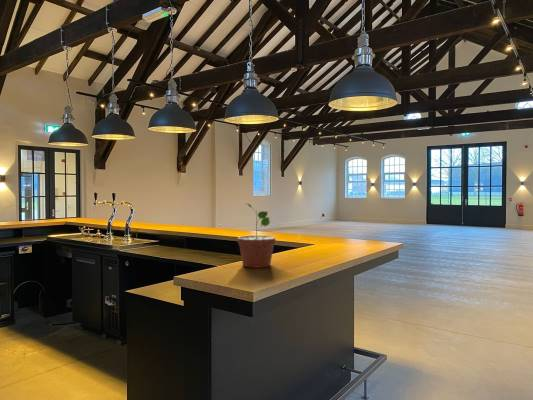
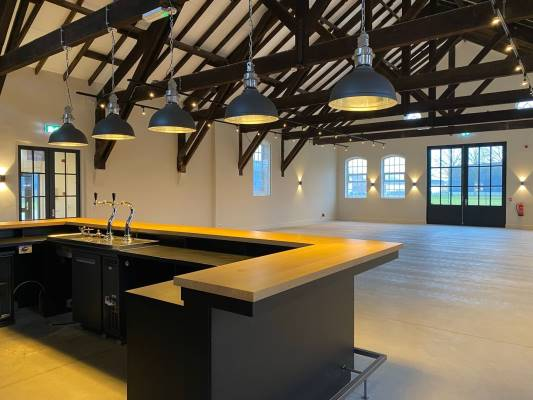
- potted plant (256, 233)
